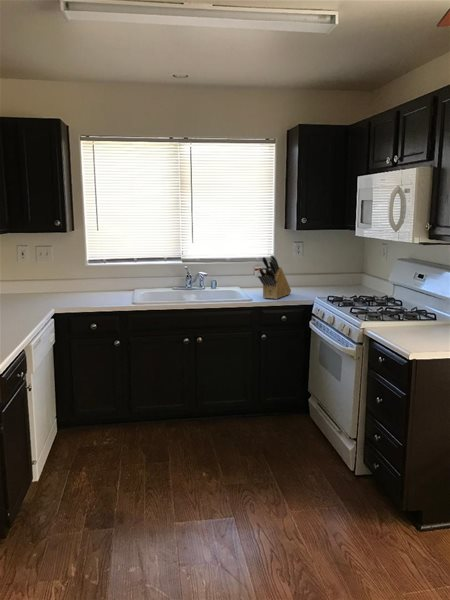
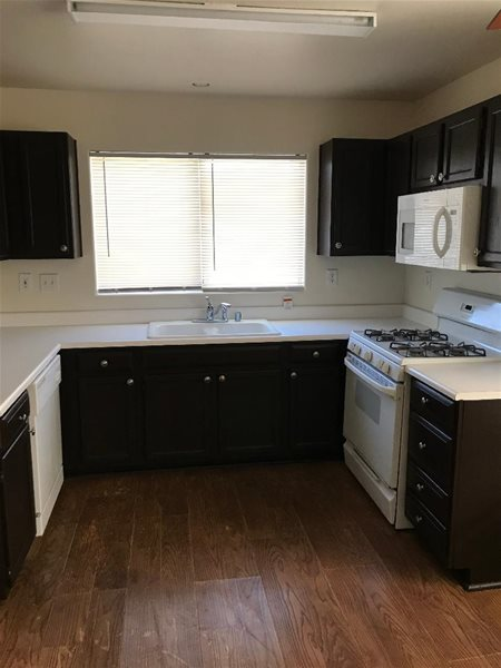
- knife block (274, 275)
